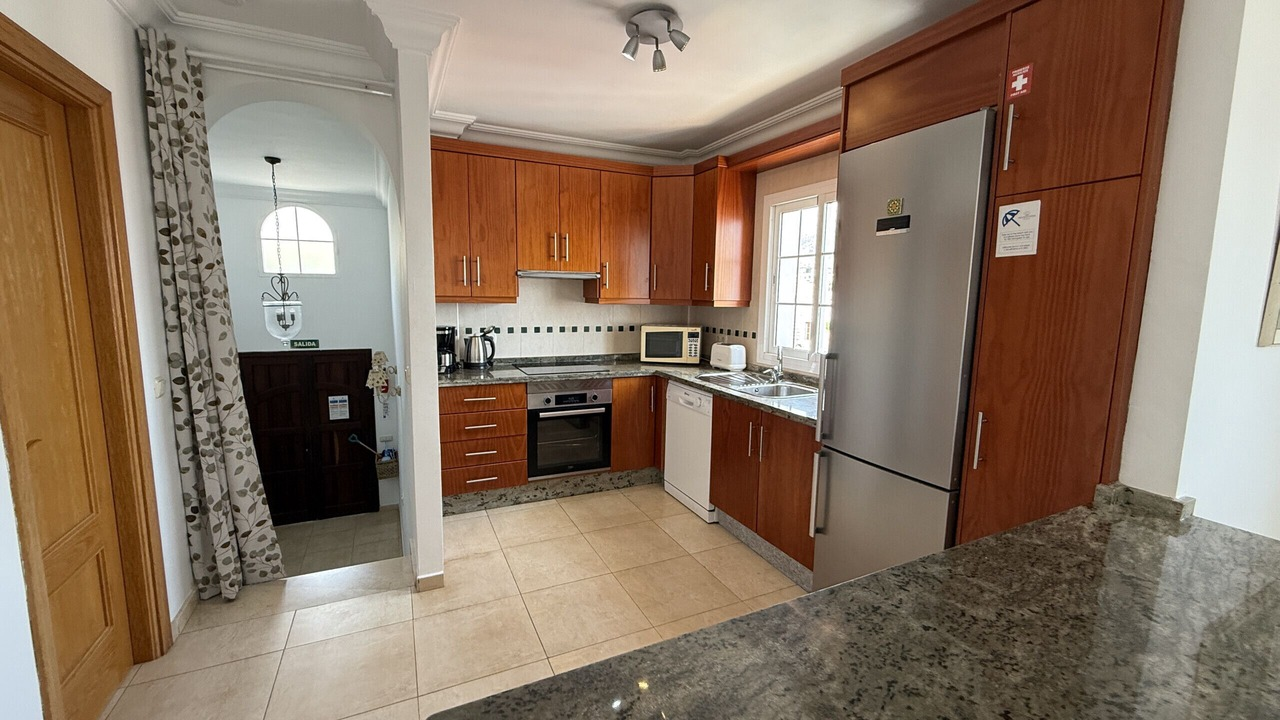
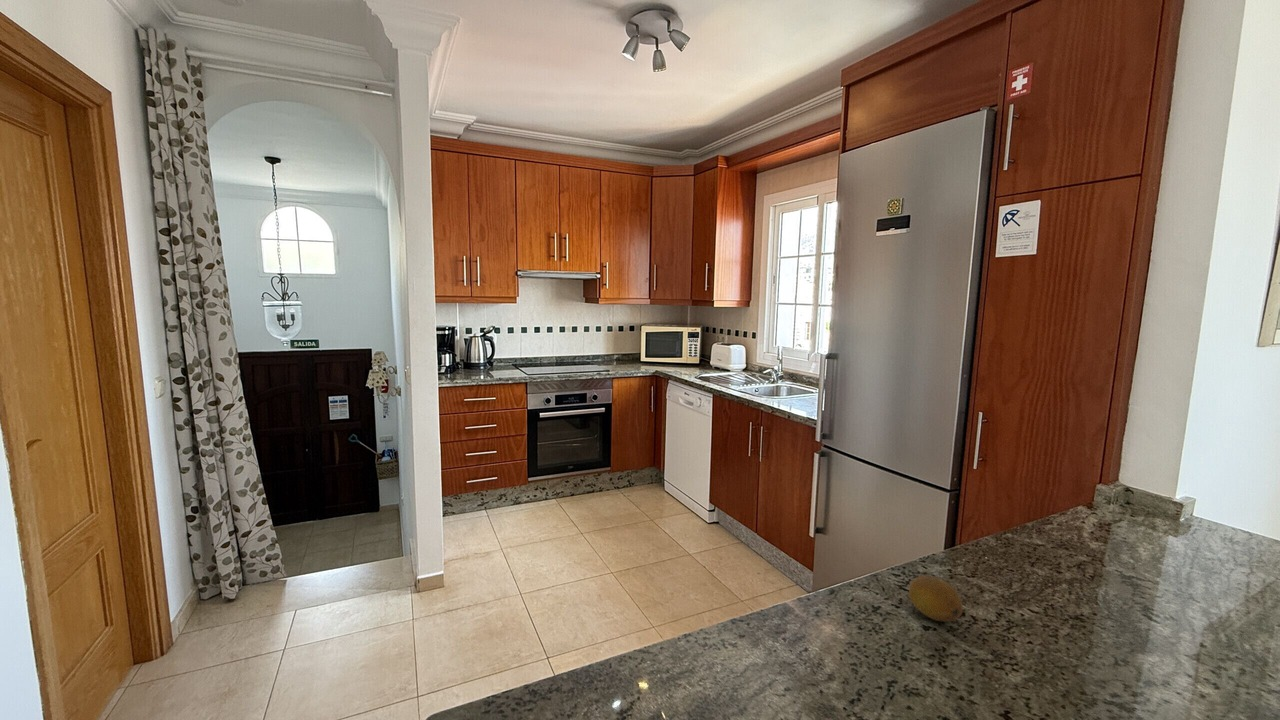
+ fruit (933, 597)
